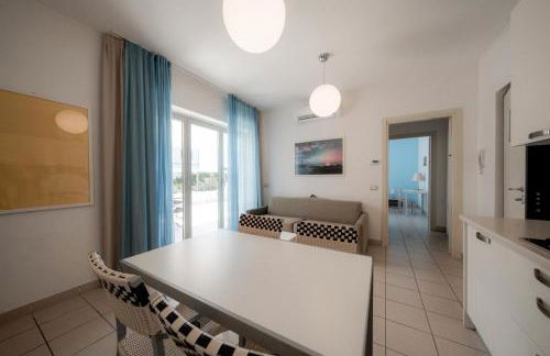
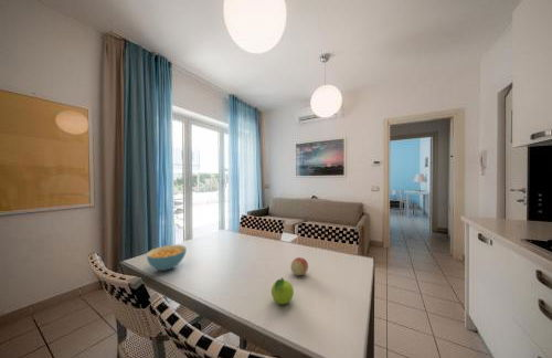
+ fruit (280, 291)
+ fruit (299, 266)
+ cereal bowl (167, 259)
